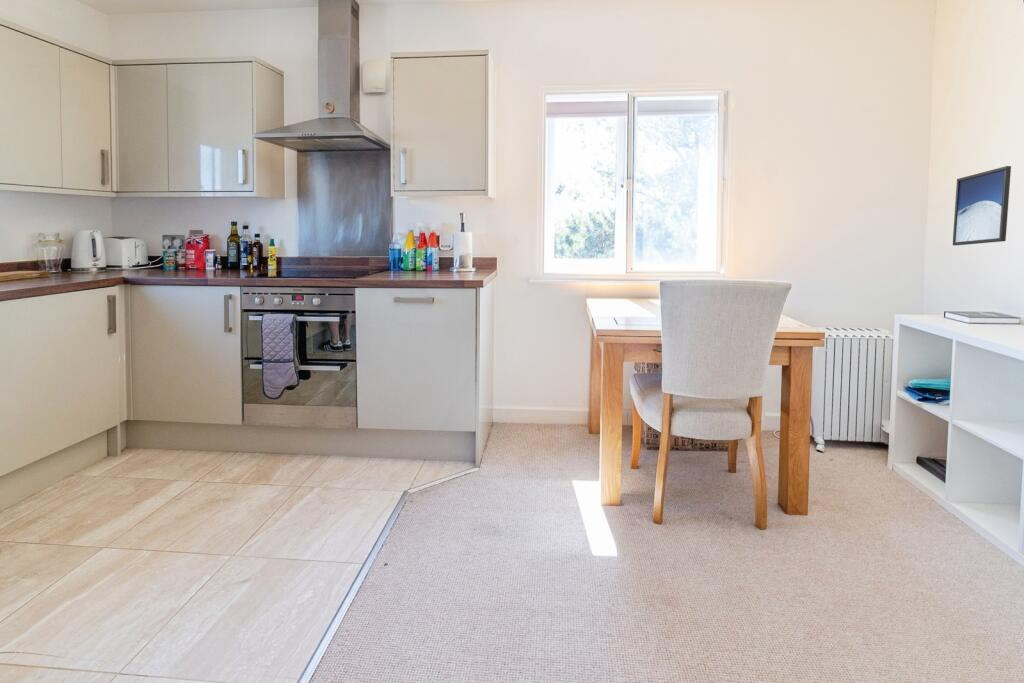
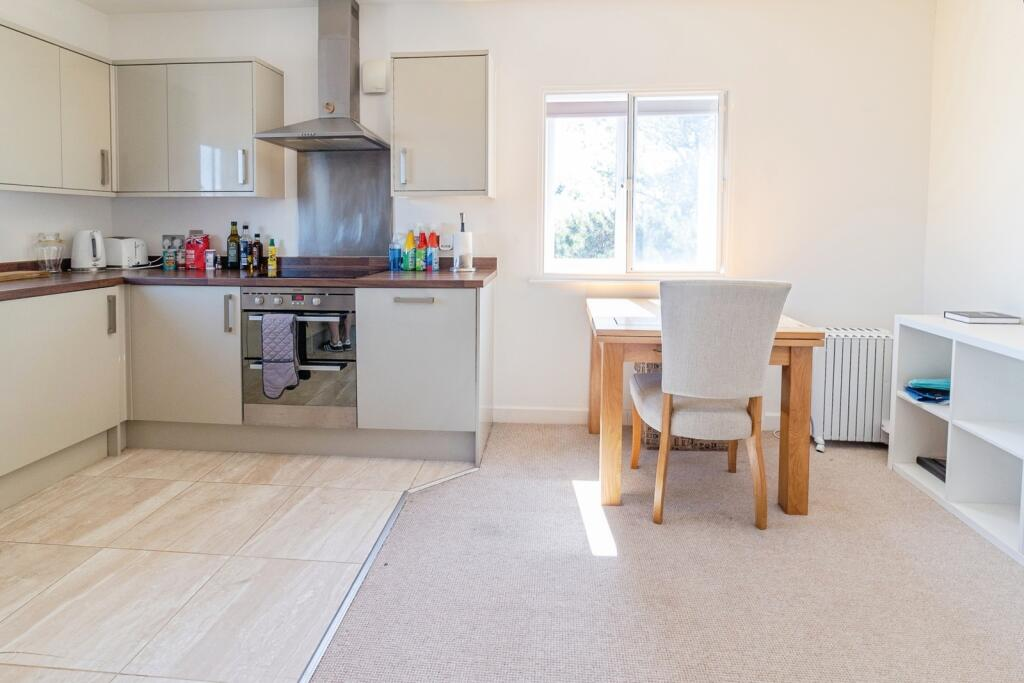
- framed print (979, 208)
